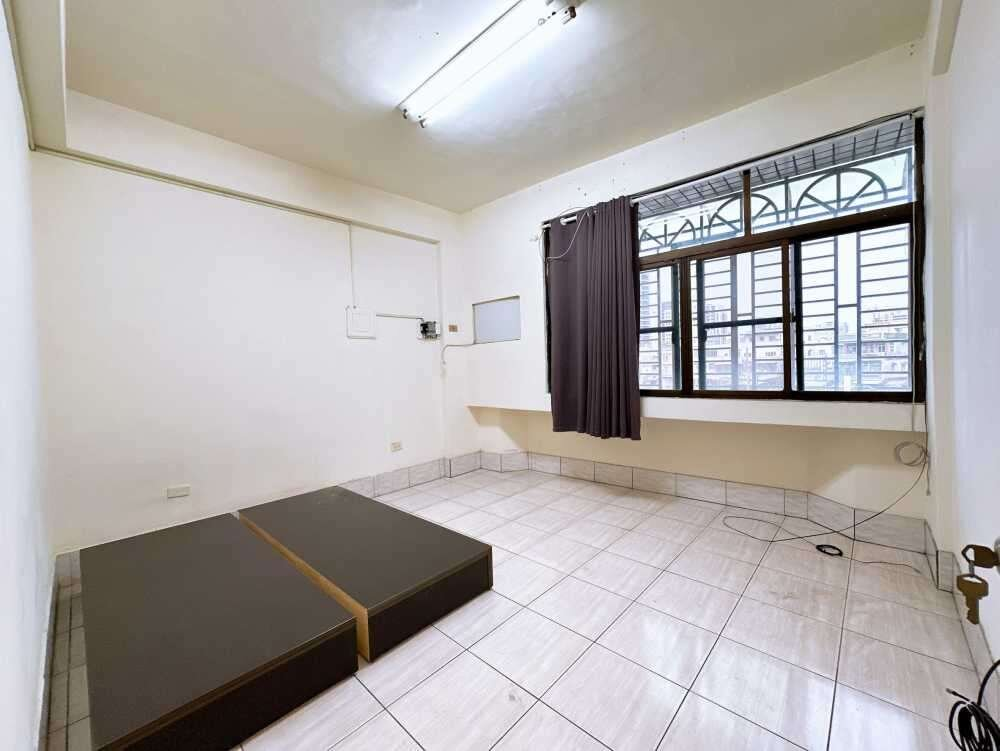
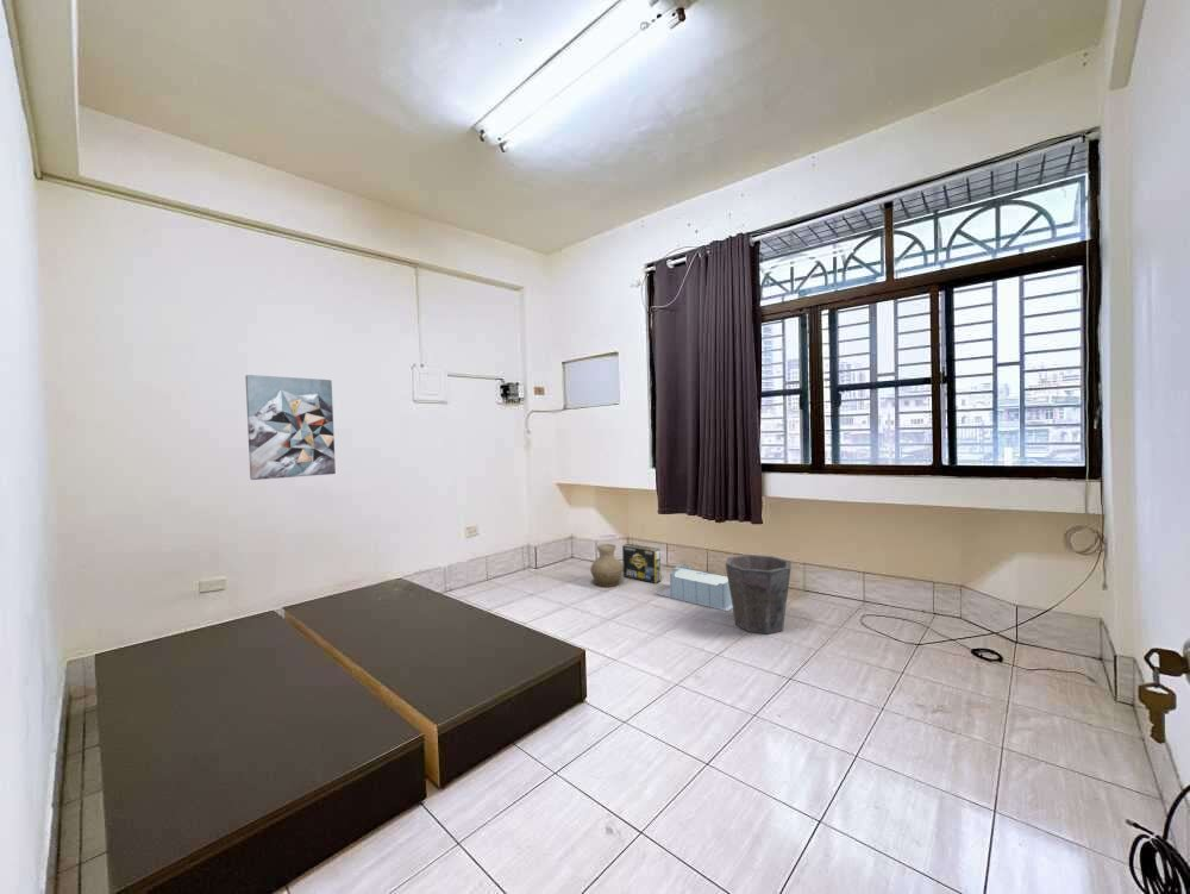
+ box (641, 562)
+ vase (607, 564)
+ waste bin (758, 593)
+ wall art (293, 427)
+ storage bin (699, 584)
